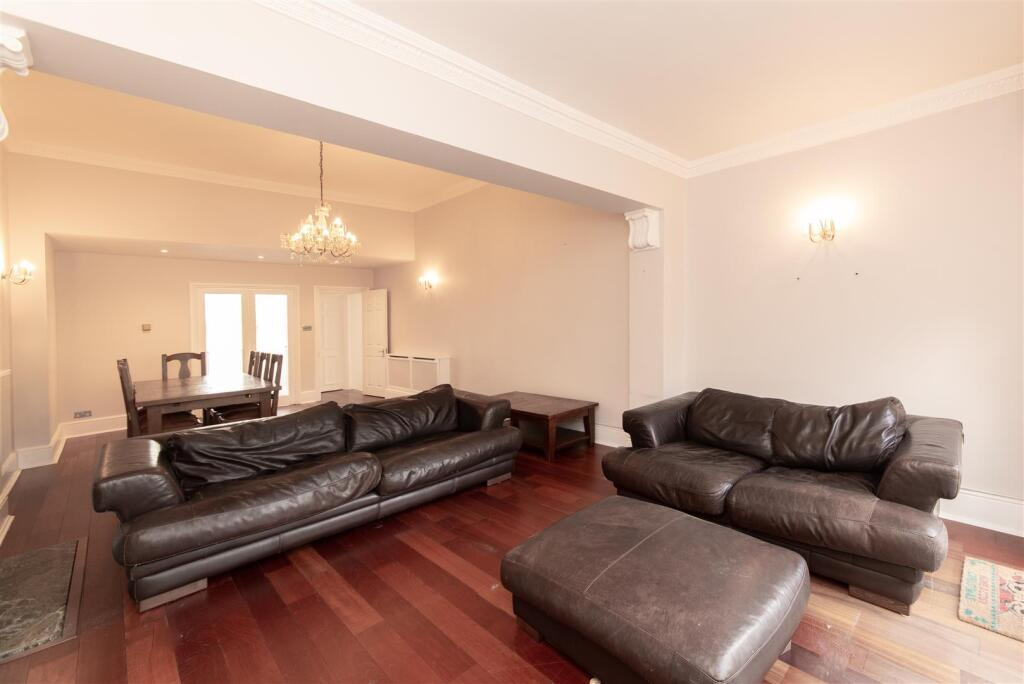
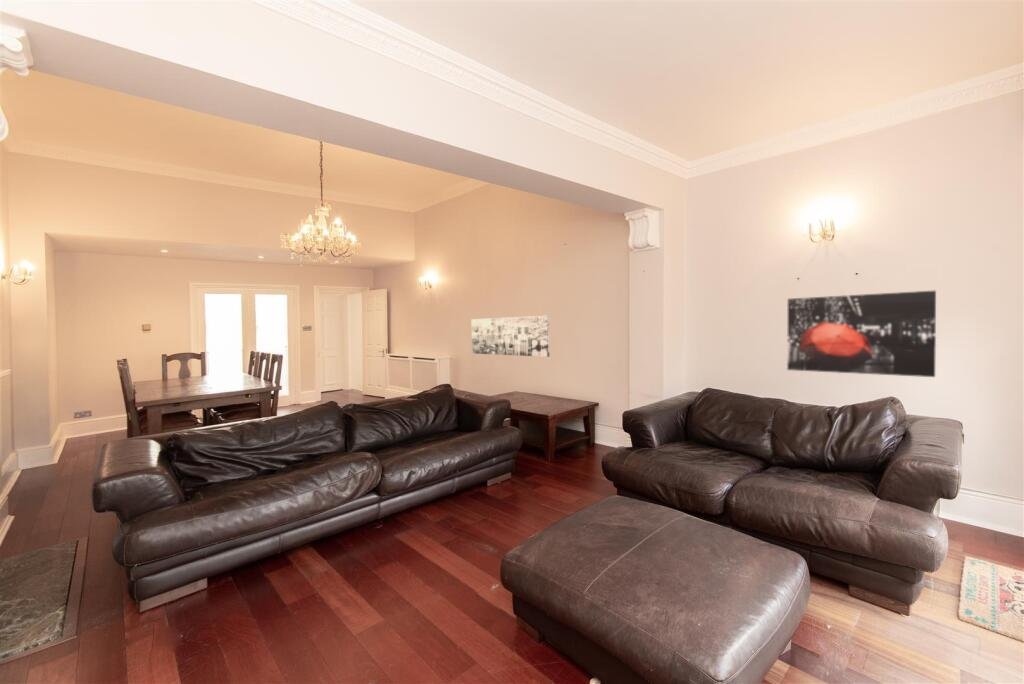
+ wall art (507, 336)
+ wall art (854, 334)
